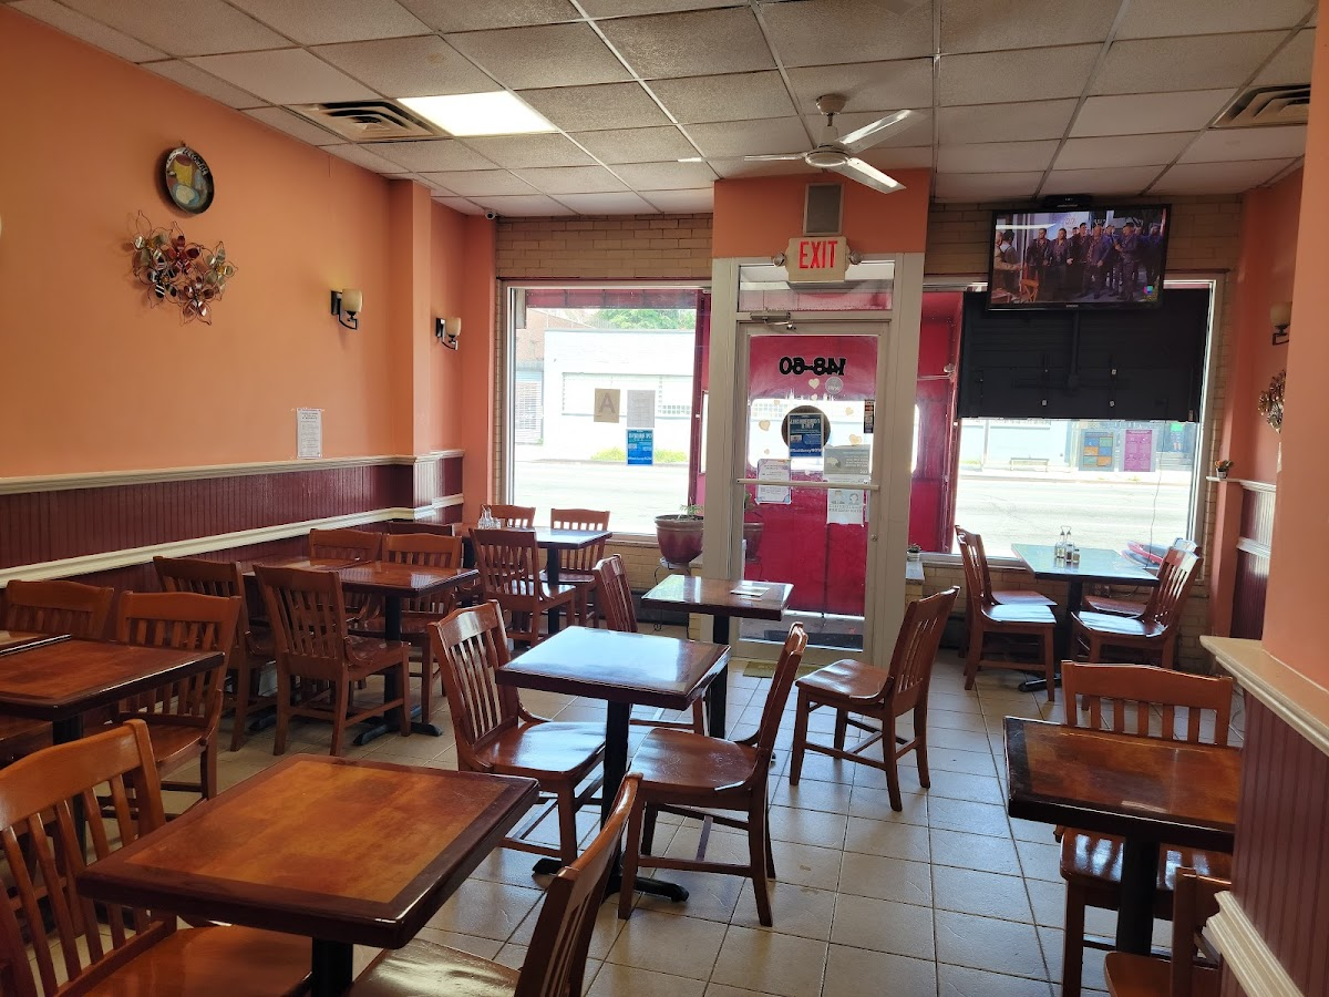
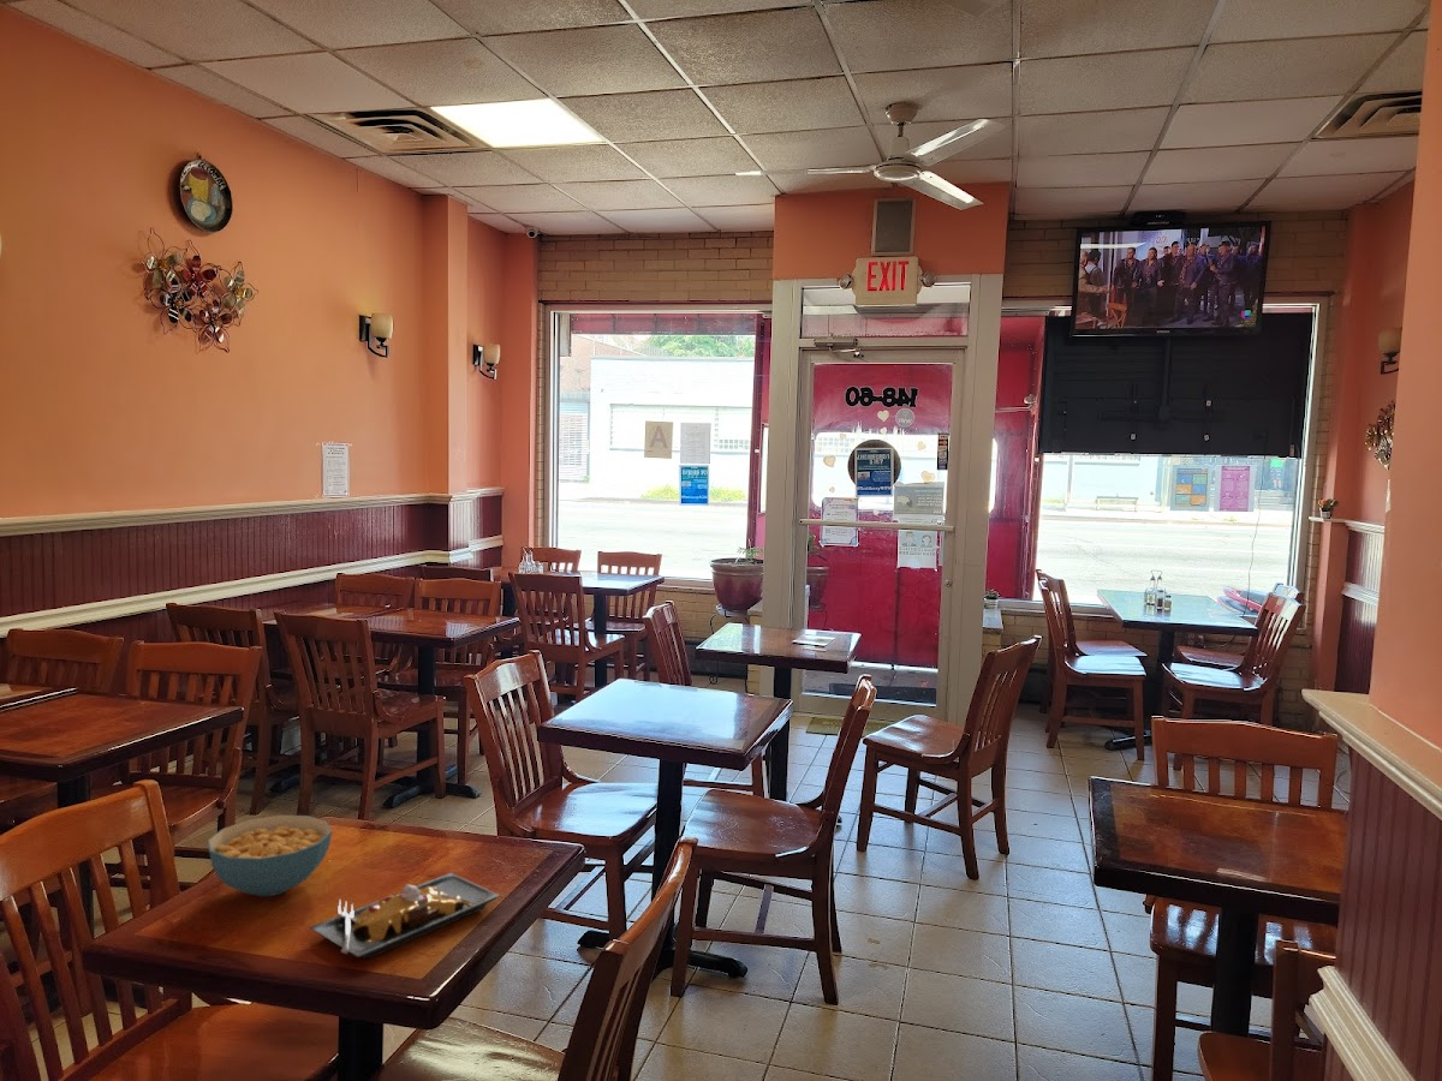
+ cereal bowl (270, 861)
+ plate (400, 902)
